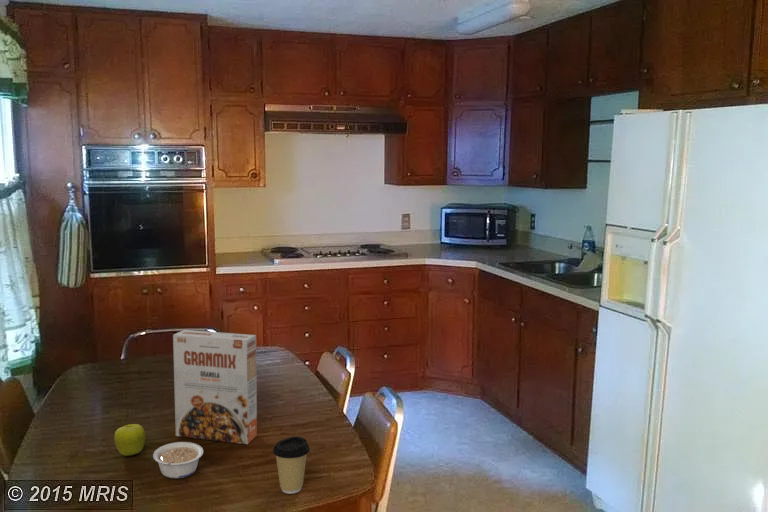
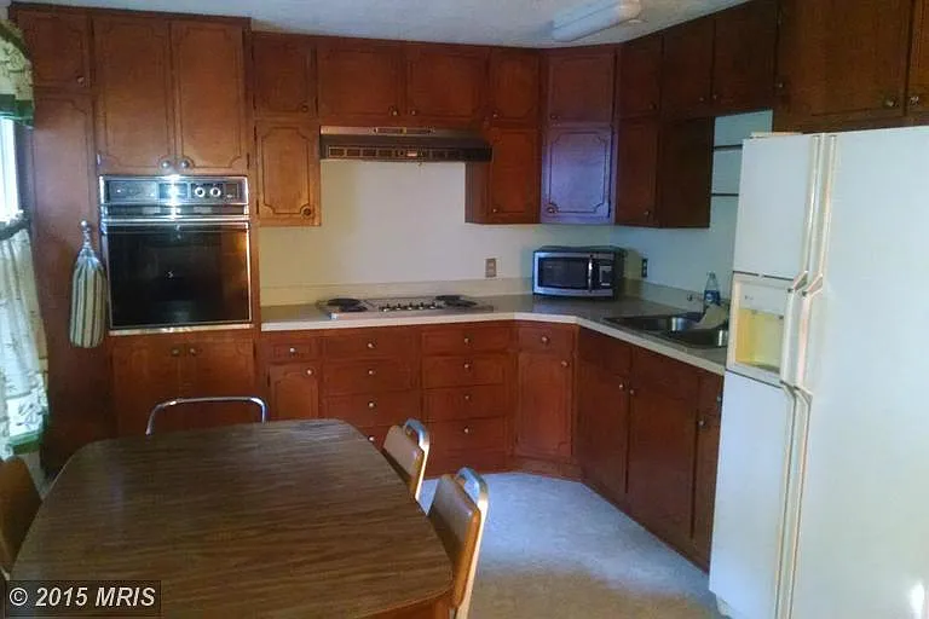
- cereal box (215, 385)
- legume (179, 460)
- fruit (129, 439)
- coffee cup (291, 465)
